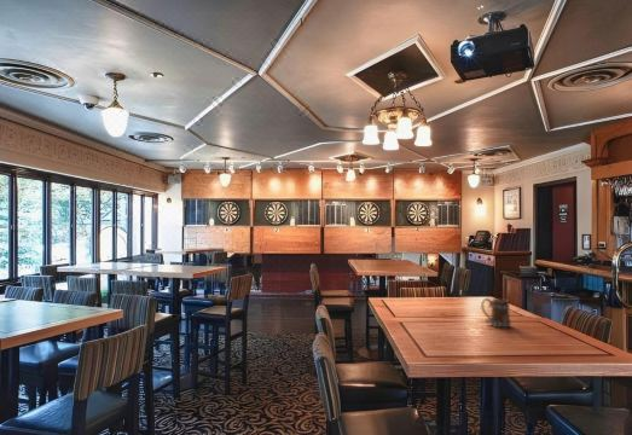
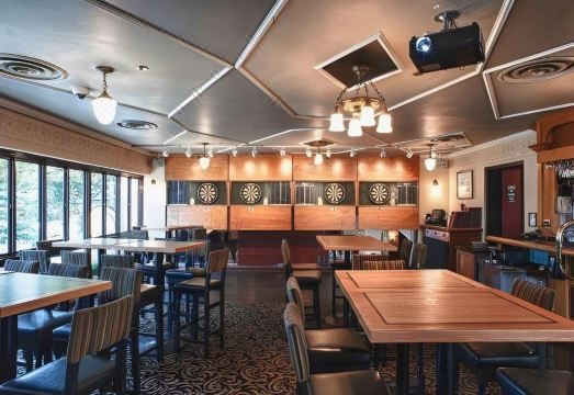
- beer mug (495, 312)
